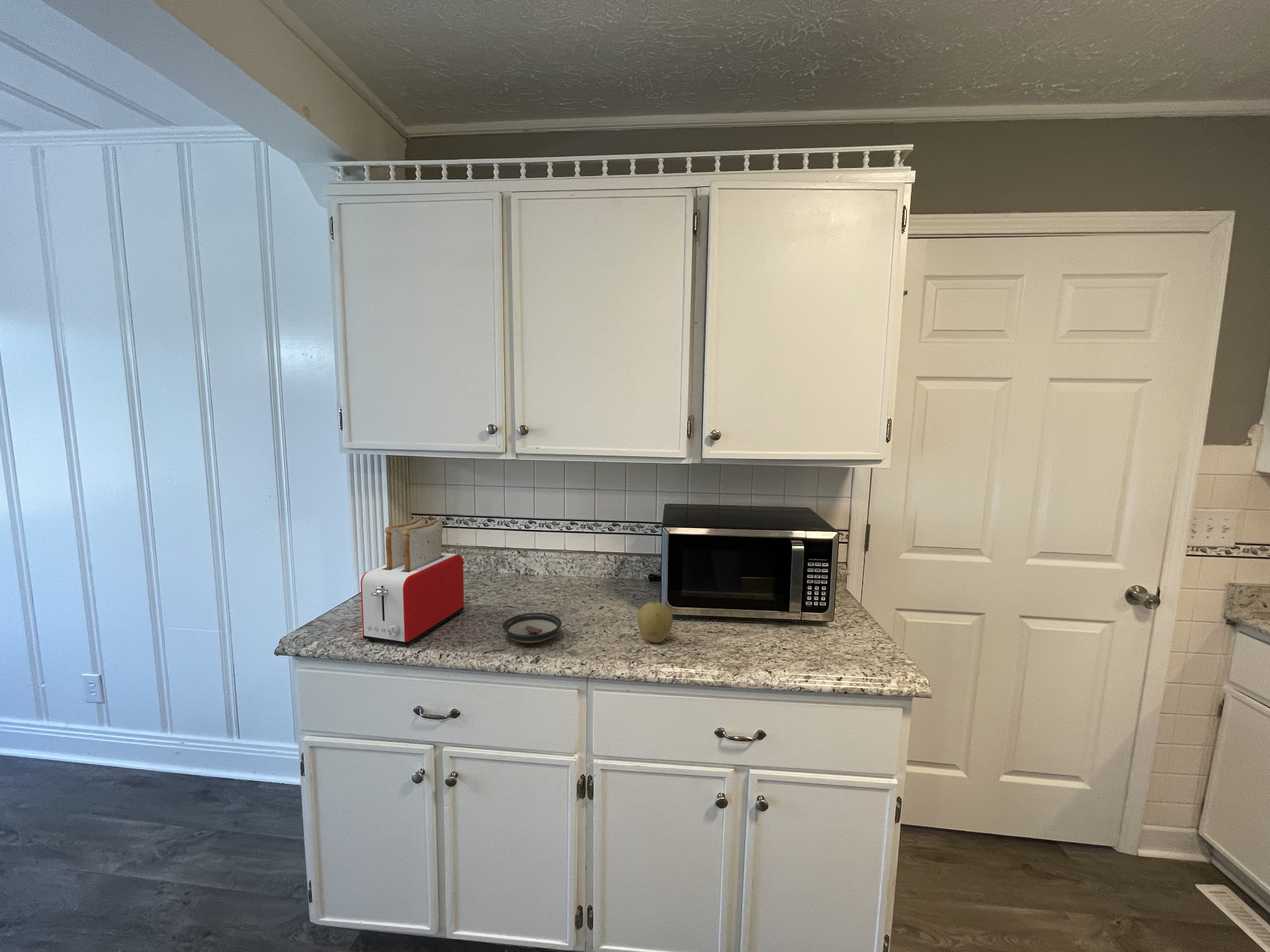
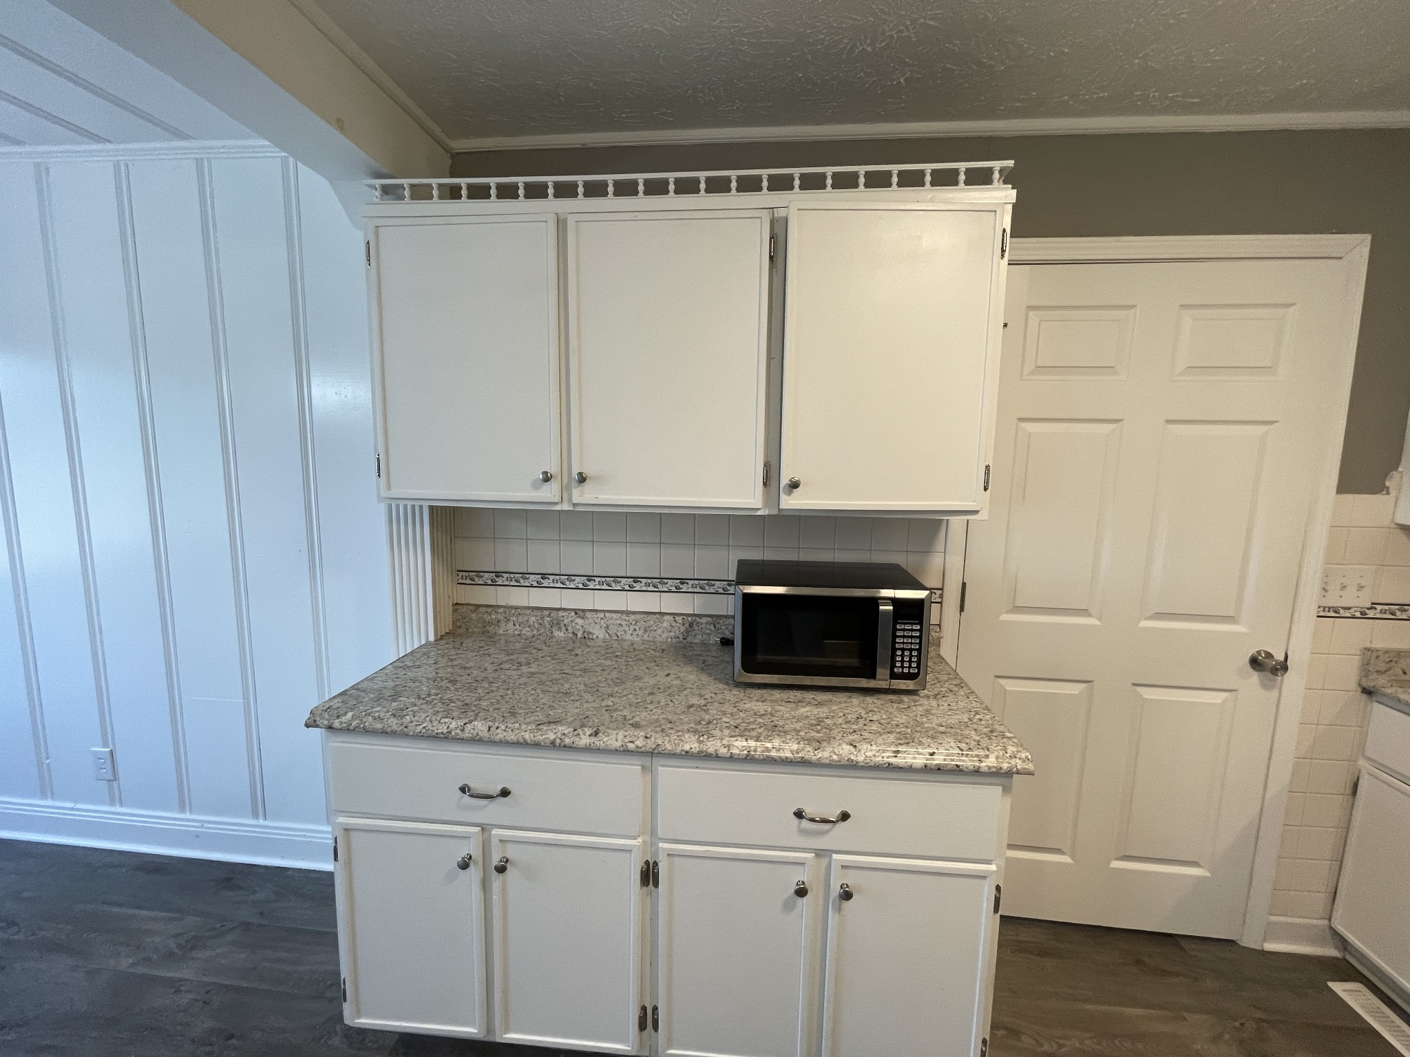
- saucer (532, 630)
- fruit (655, 621)
- toaster (413, 575)
